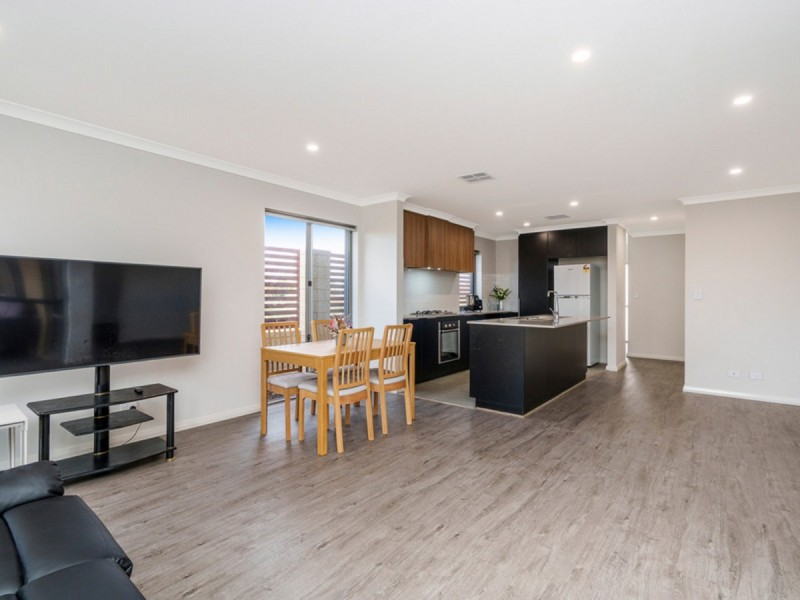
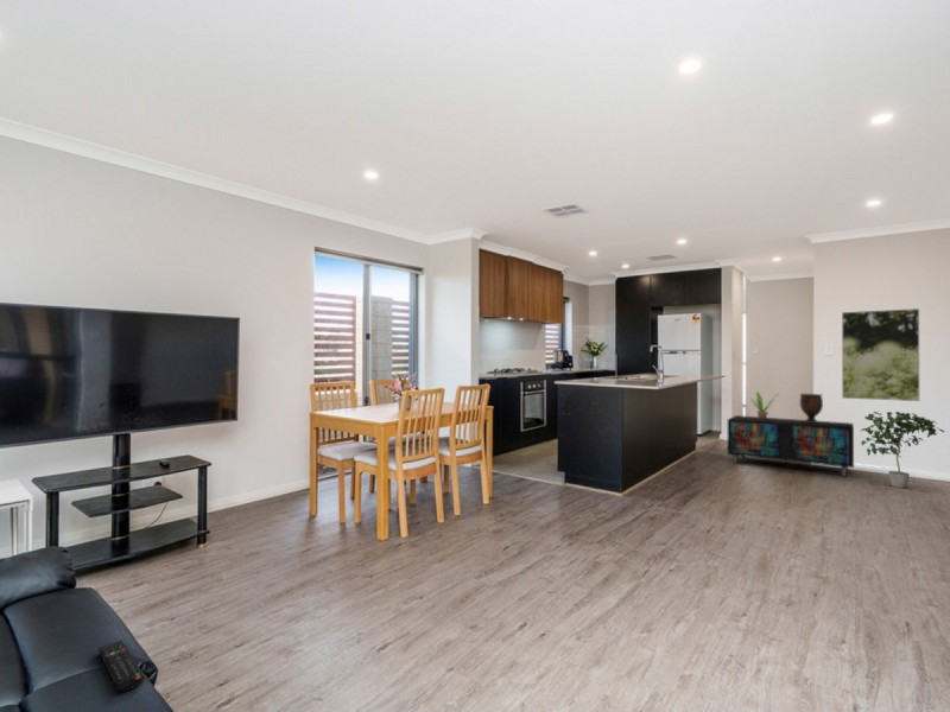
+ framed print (879, 355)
+ potted plant (899, 450)
+ storage cabinet (788, 443)
+ potted plant (762, 405)
+ remote control (120, 665)
+ decorative urn (811, 408)
